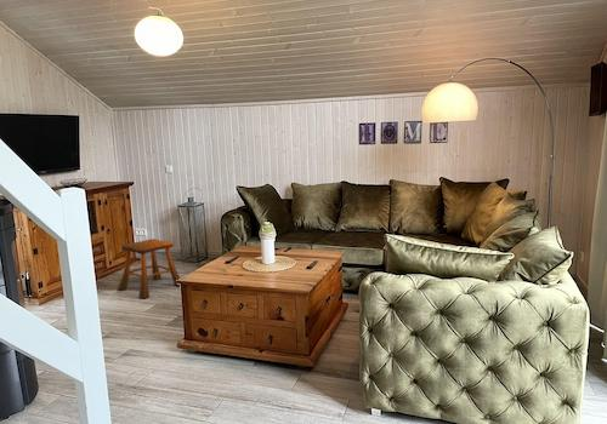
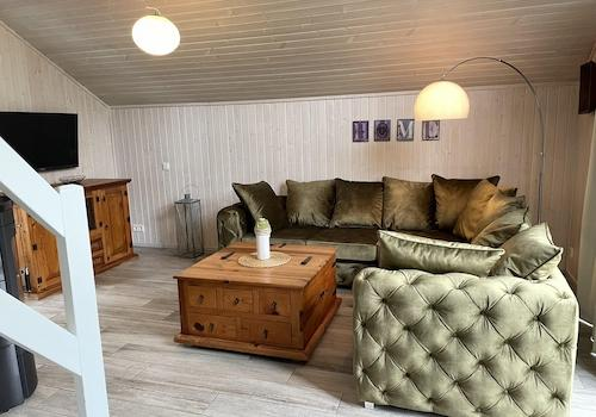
- stool (148, 267)
